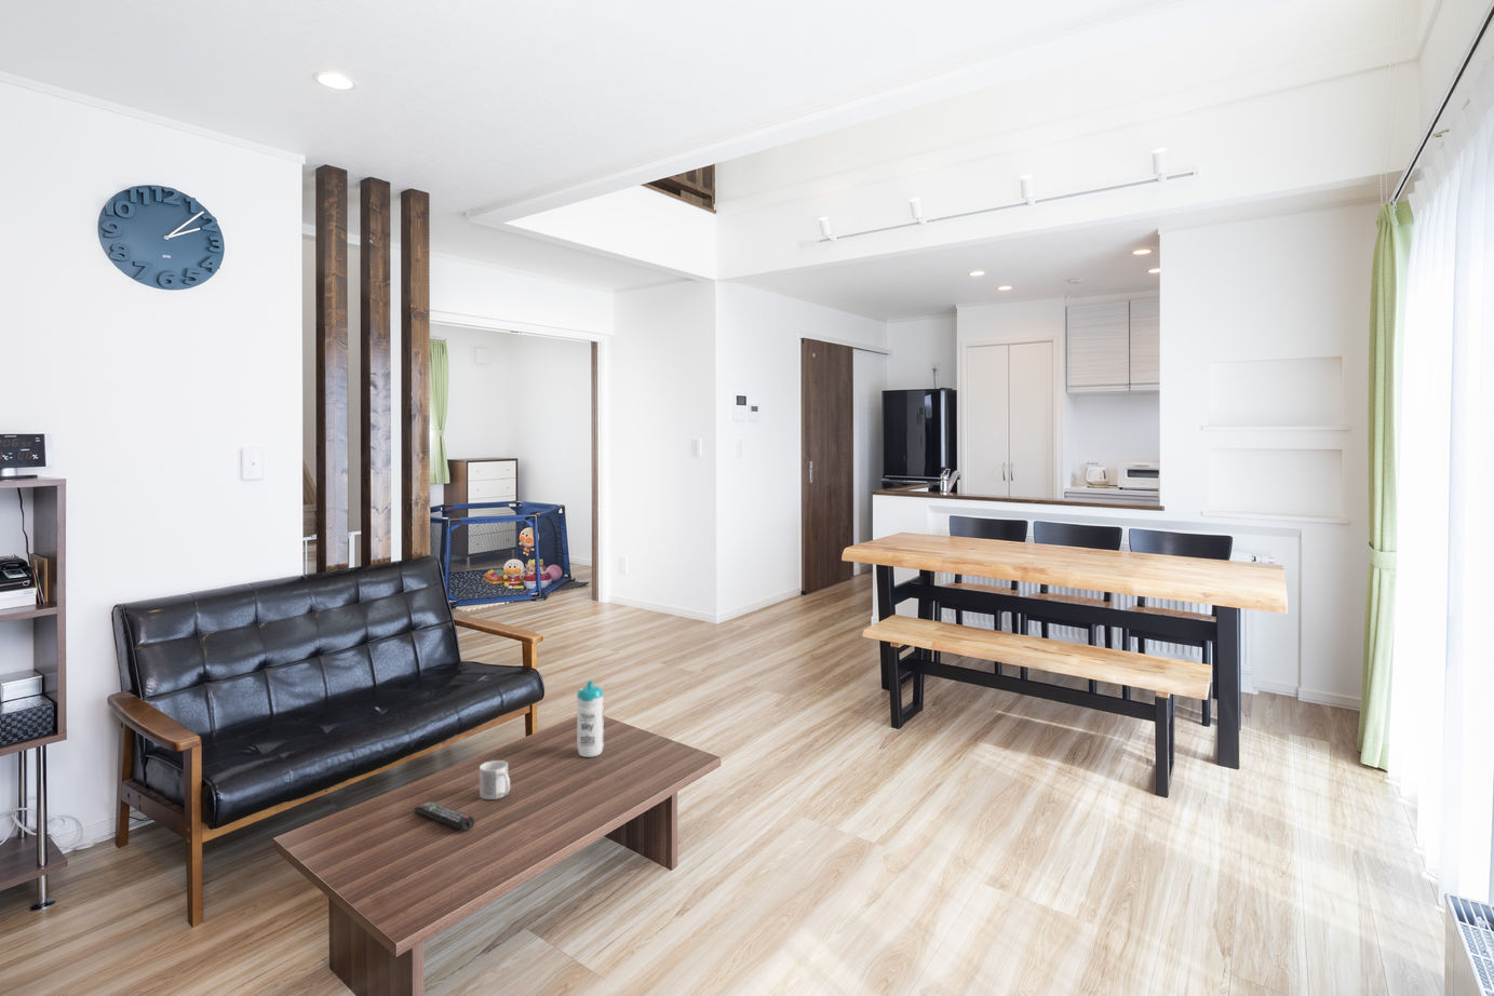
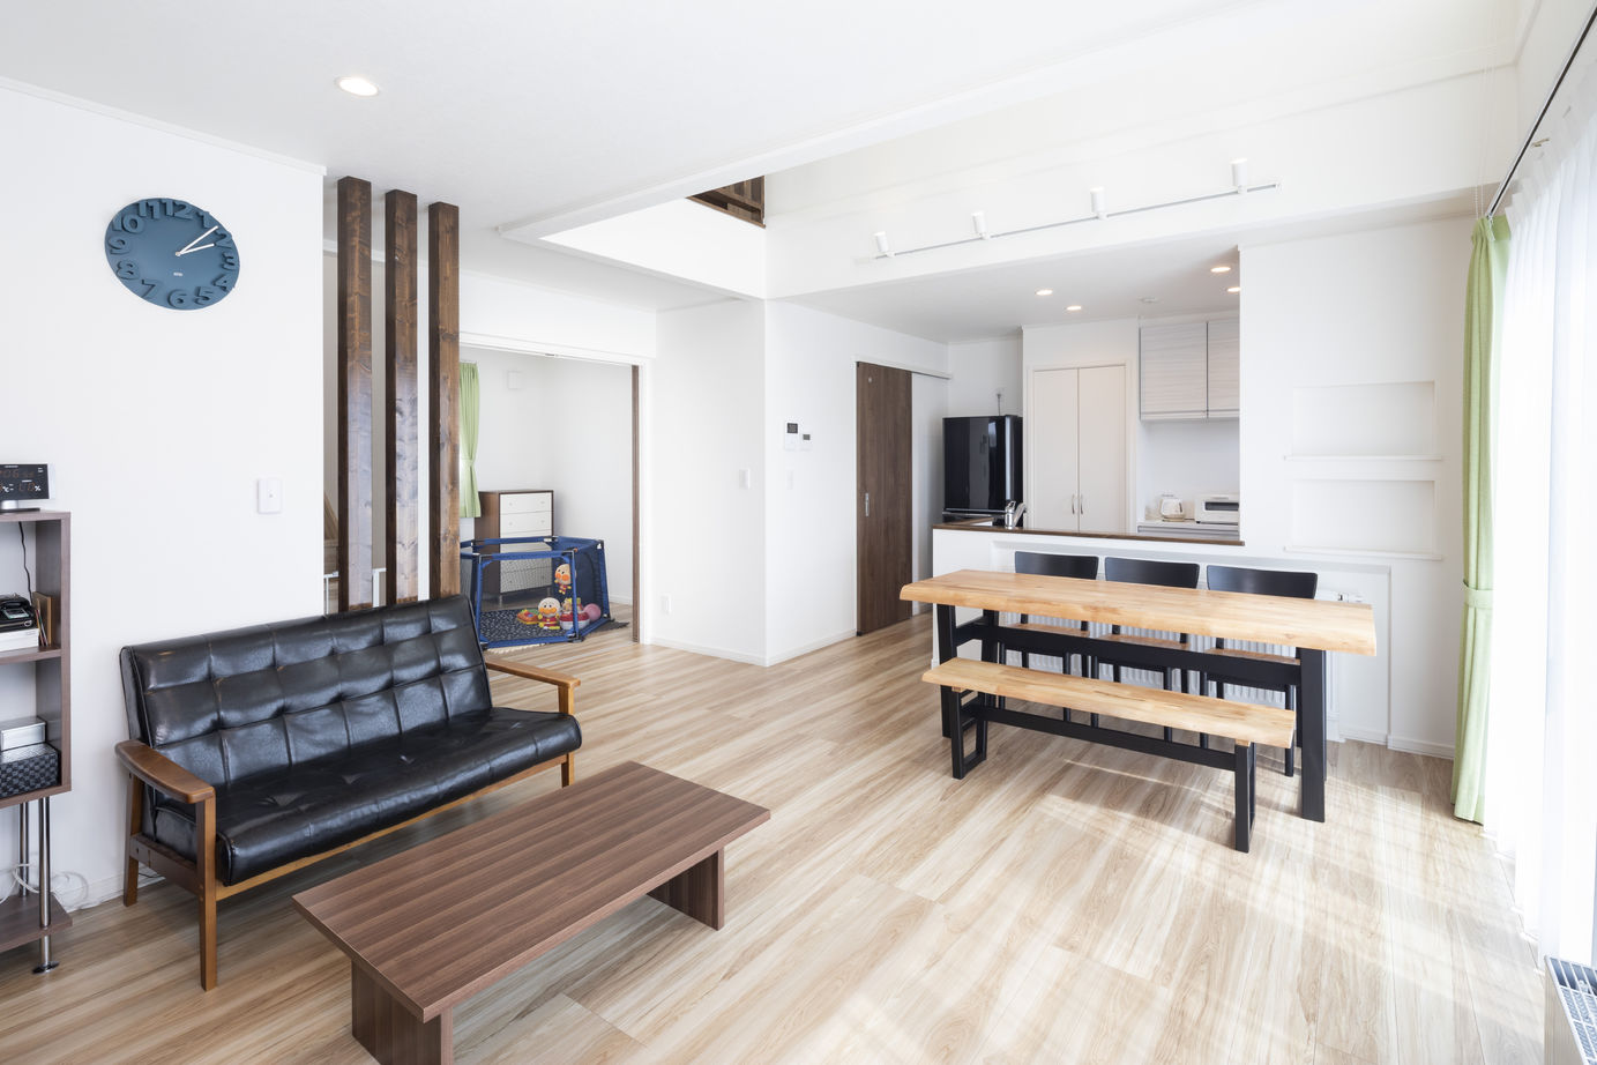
- mug (497, 781)
- water bottle (590, 716)
- remote control (442, 815)
